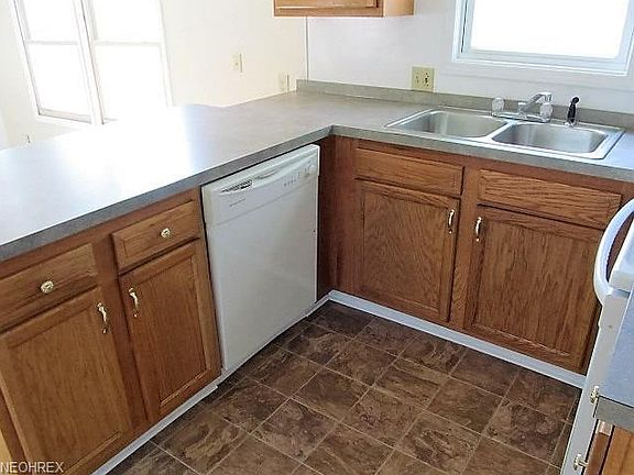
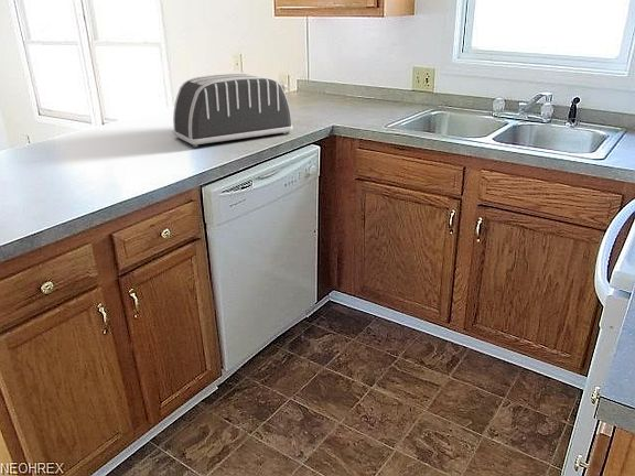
+ toaster (235, 106)
